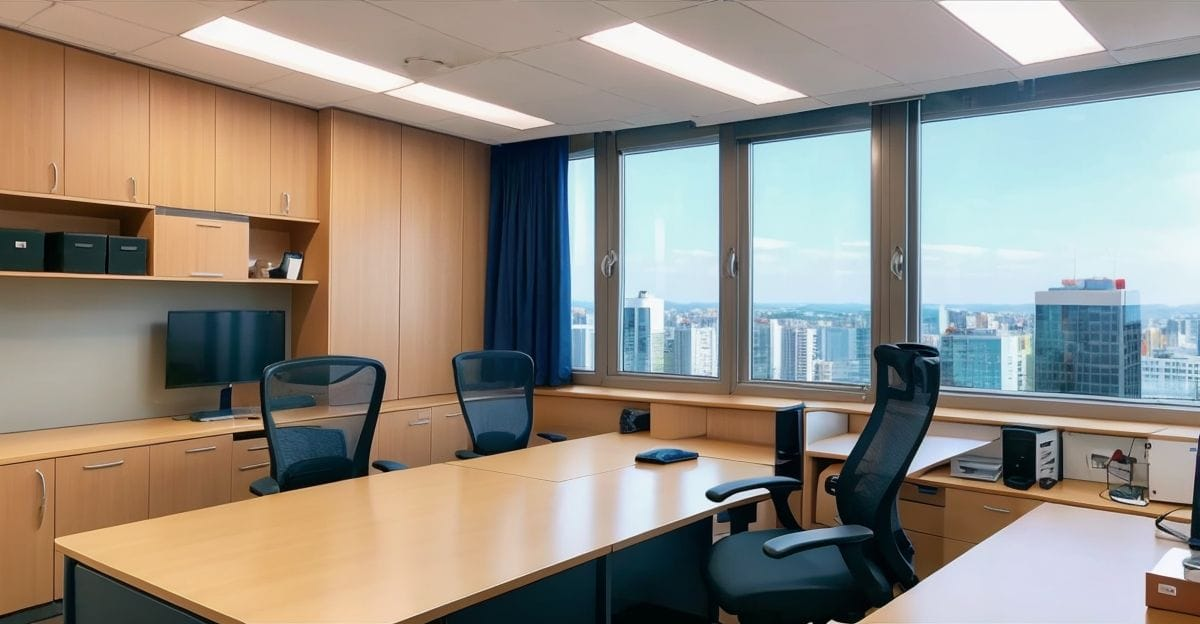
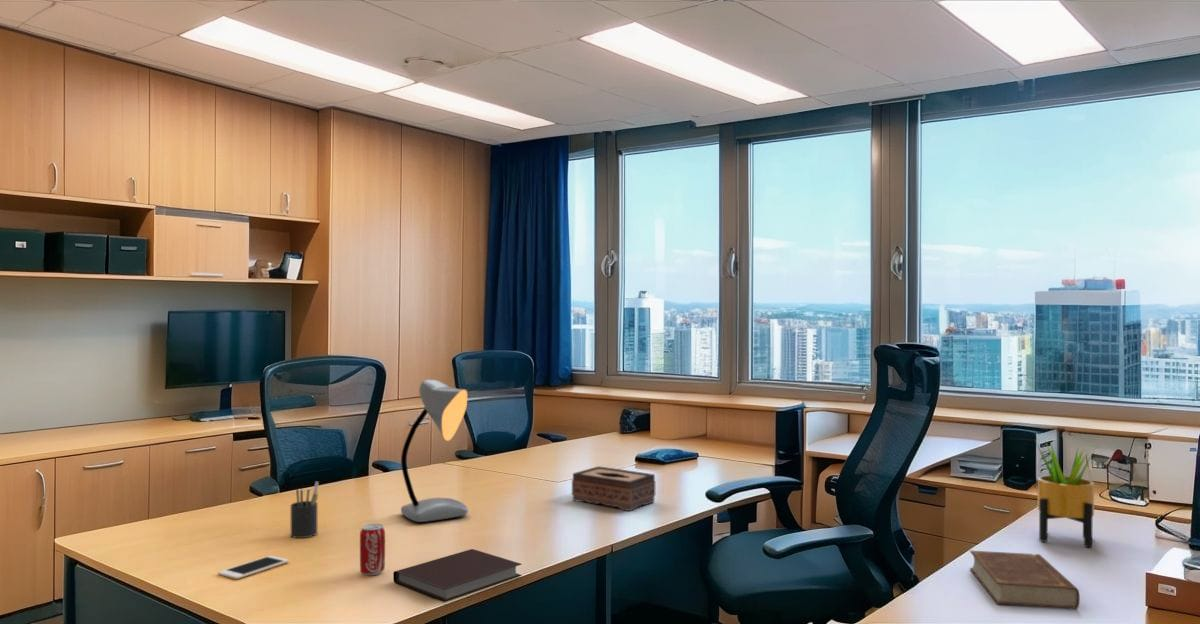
+ potted plant (1065, 488)
+ tissue box (613, 487)
+ desk lamp (446, 440)
+ cell phone (254, 566)
+ pen holder (305, 509)
+ beverage can (372, 549)
+ notebook (458, 573)
+ book (1020, 577)
